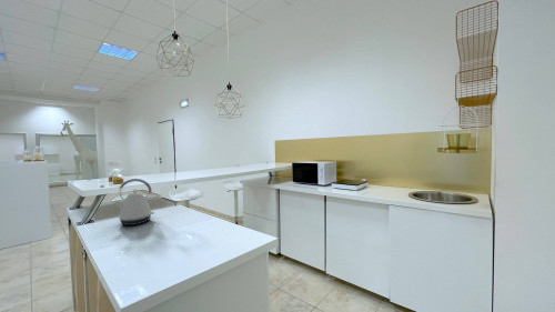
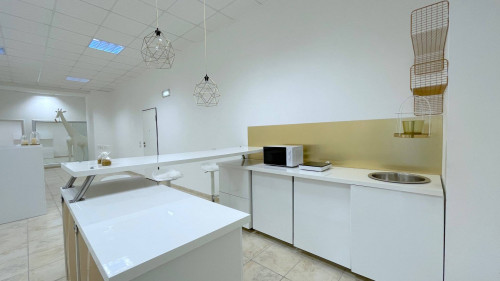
- kettle (133, 200)
